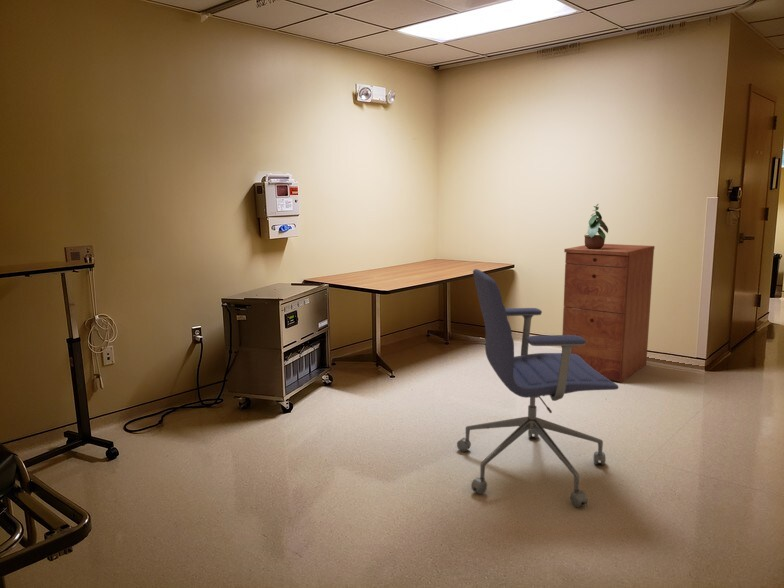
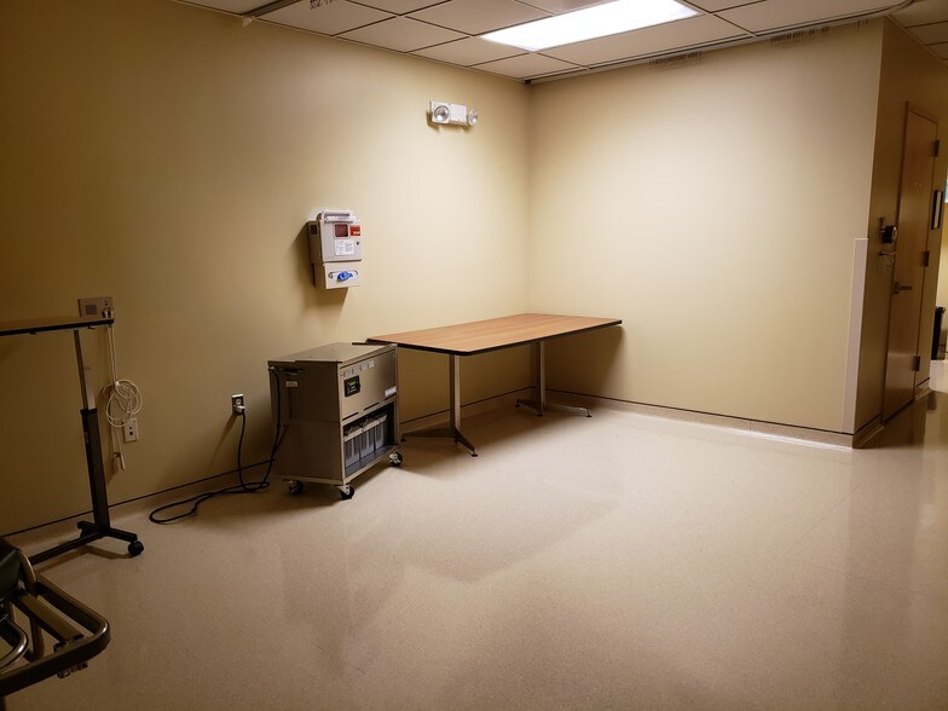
- filing cabinet (607, 308)
- potted plant (596, 226)
- office chair (538, 372)
